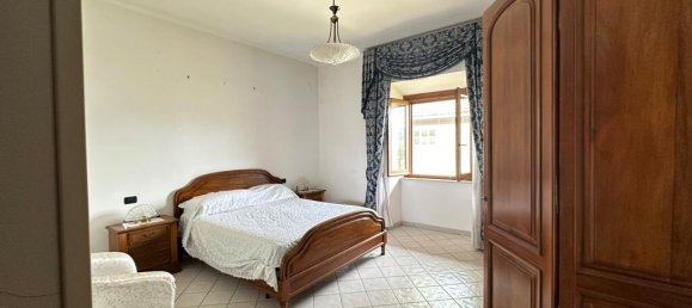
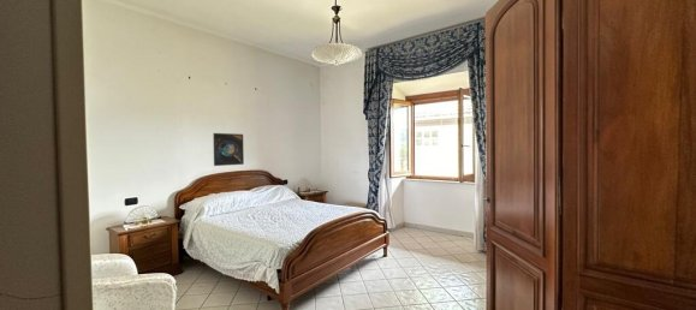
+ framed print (228, 149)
